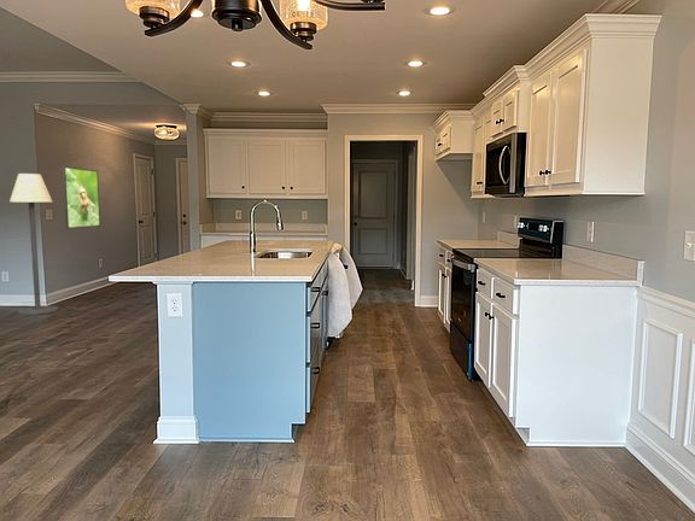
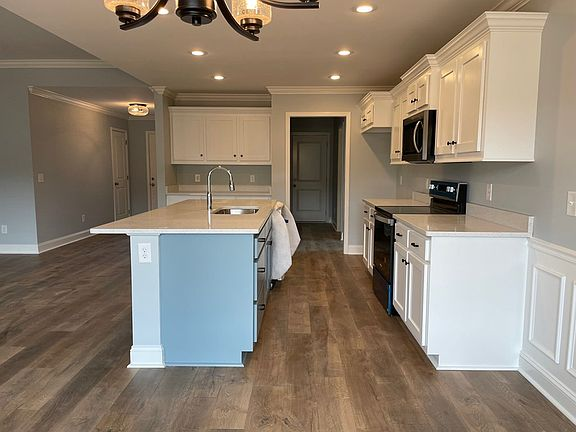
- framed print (82, 198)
- floor lamp (34, 244)
